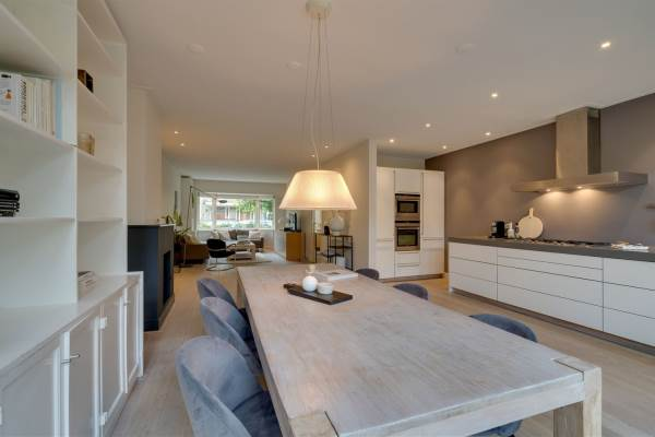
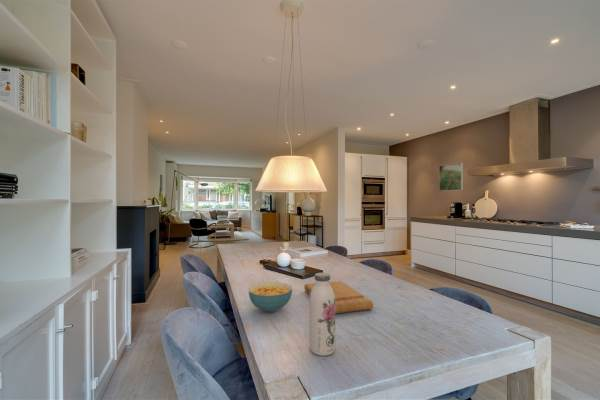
+ cutting board (335, 295)
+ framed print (450, 177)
+ cereal bowl (270, 299)
+ water bottle (322, 311)
